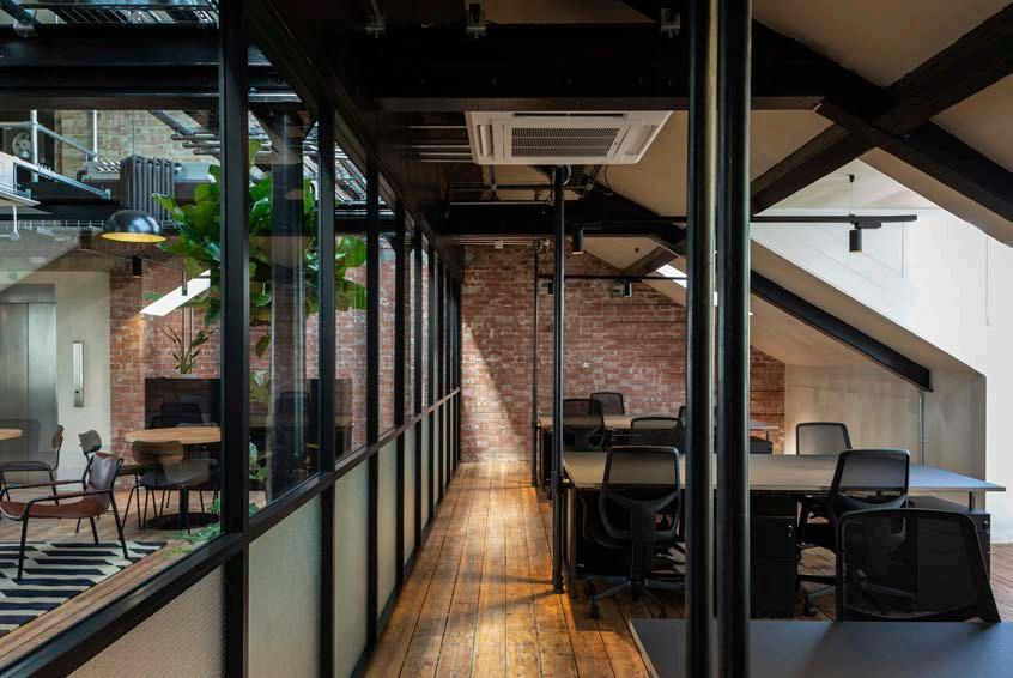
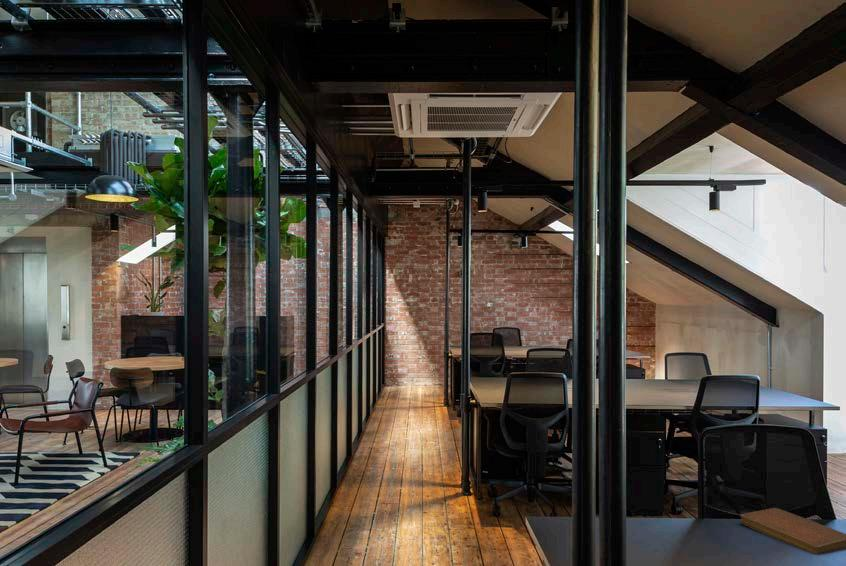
+ notebook (795, 529)
